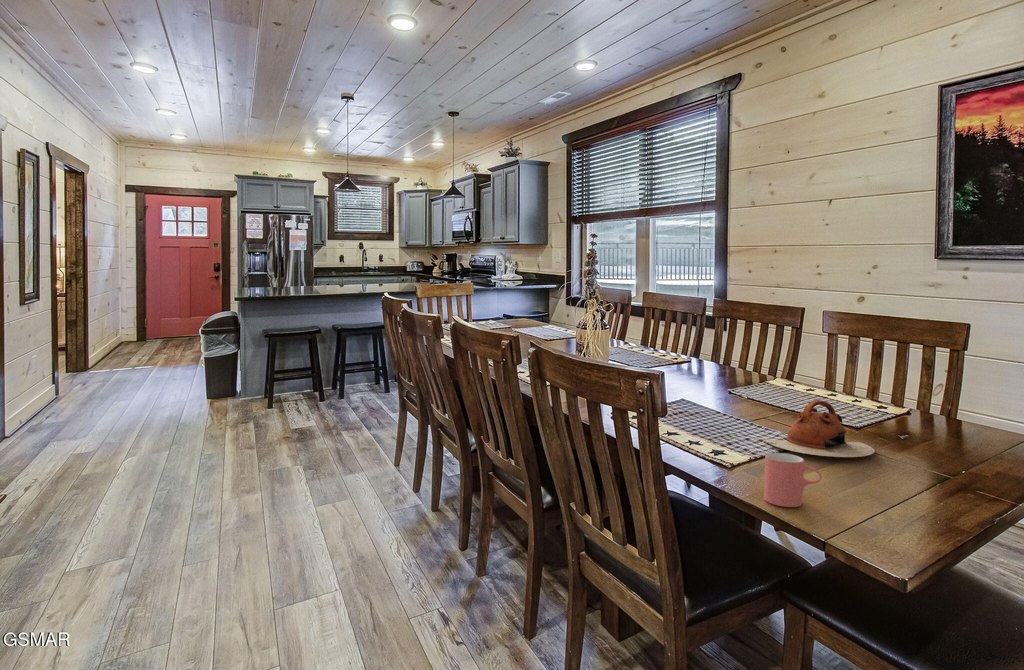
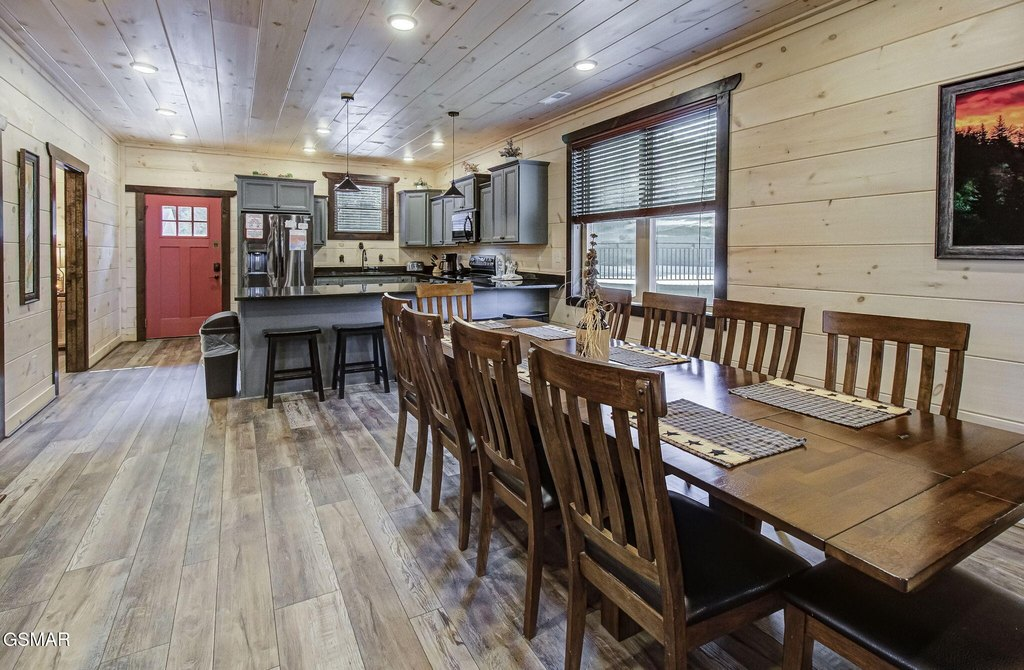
- cup (792, 480)
- teapot (817, 422)
